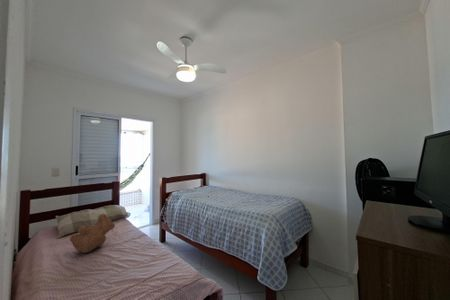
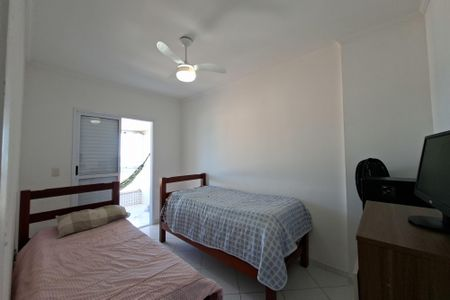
- teddy bear (94, 231)
